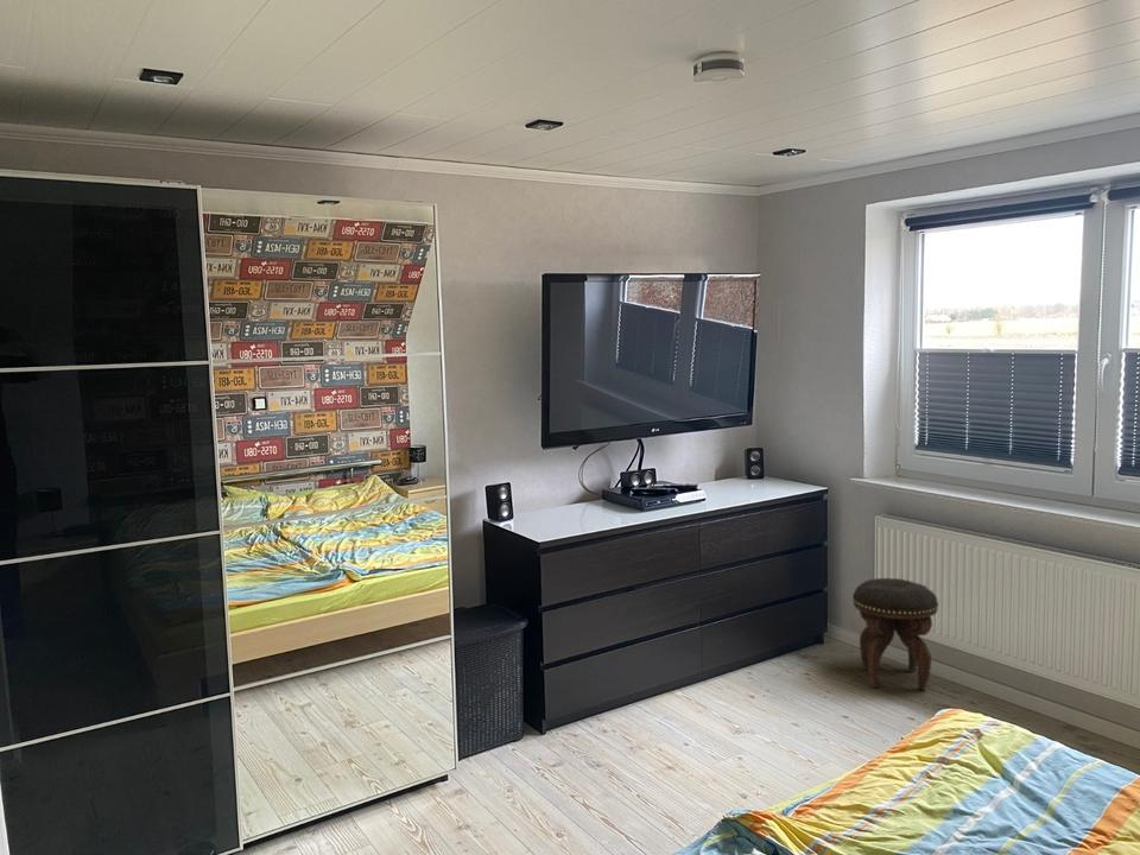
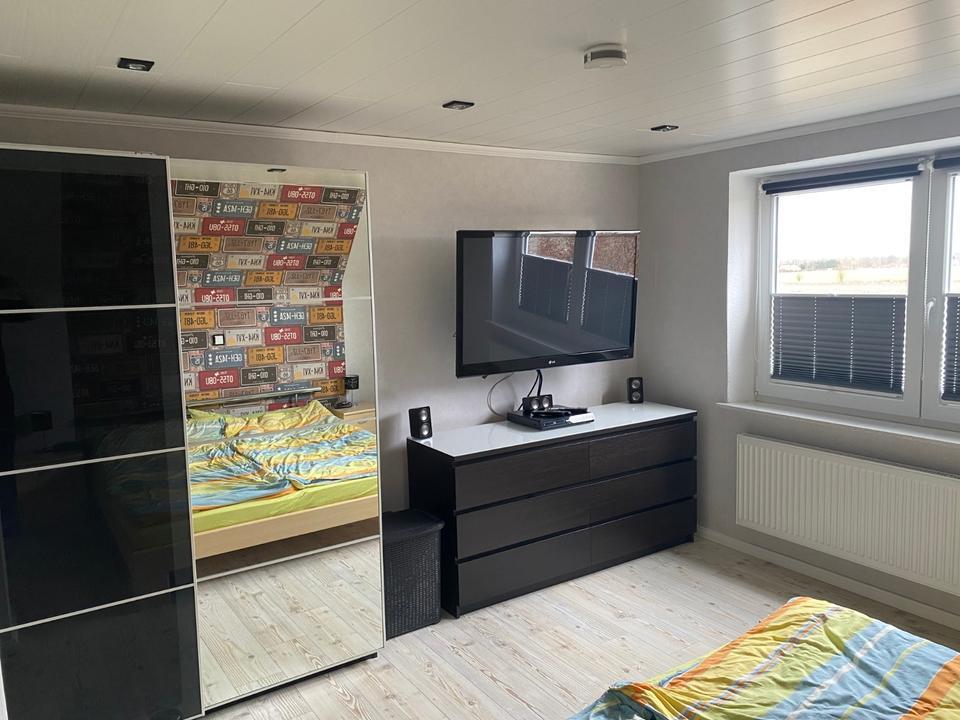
- footstool (893, 632)
